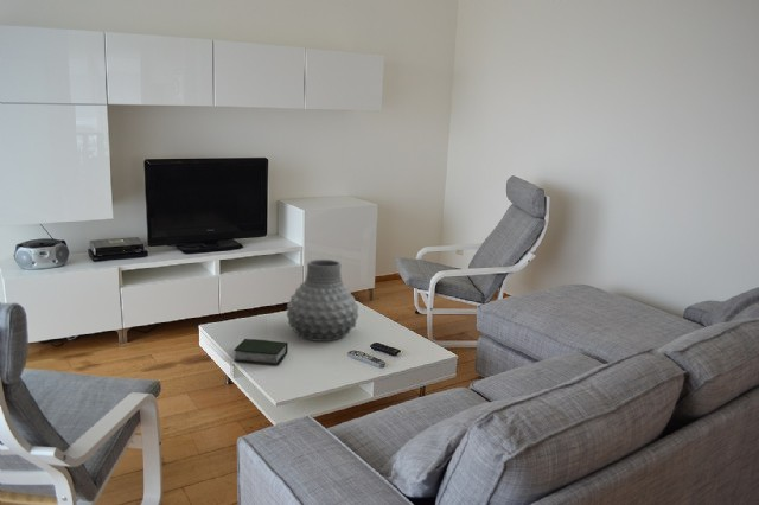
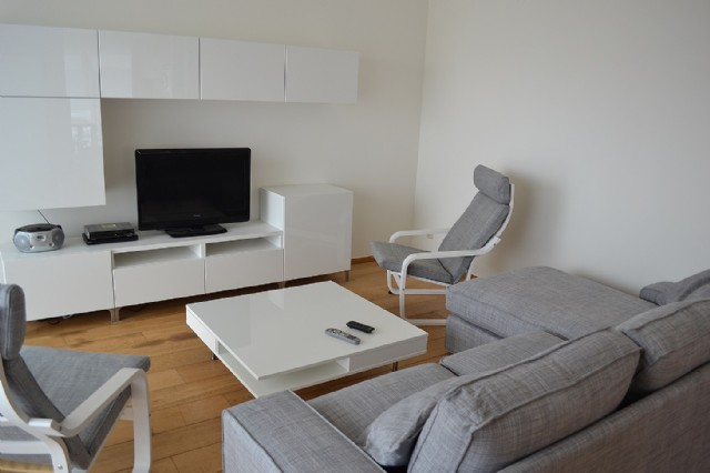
- book (261, 351)
- vase (323, 298)
